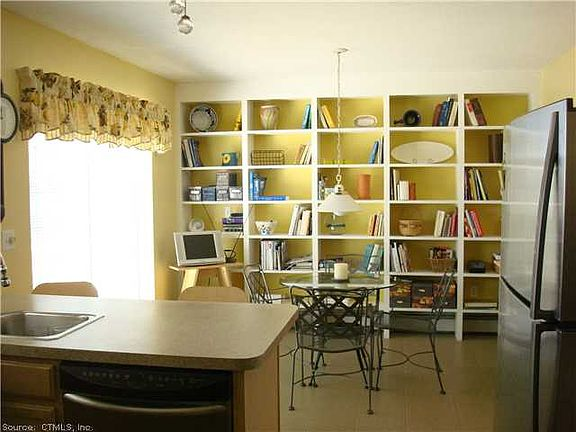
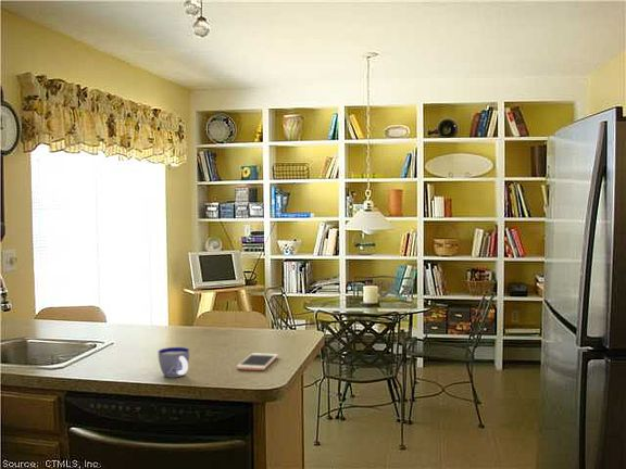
+ cup (176, 363)
+ cell phone (258, 360)
